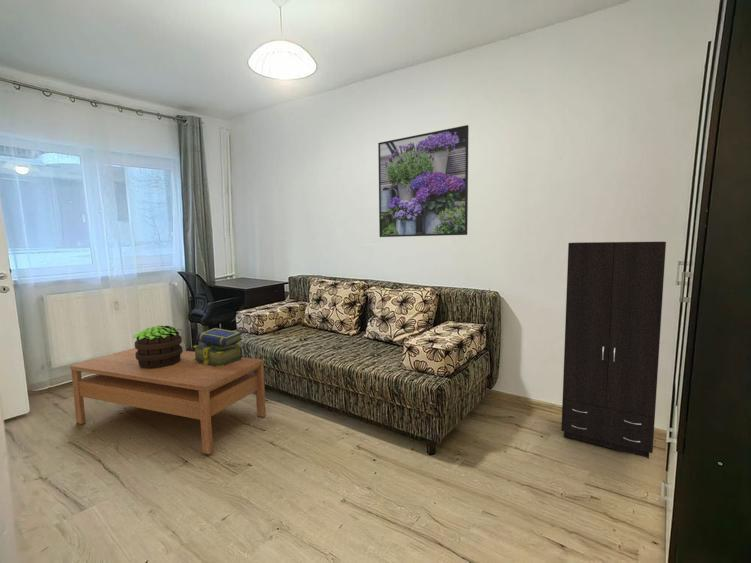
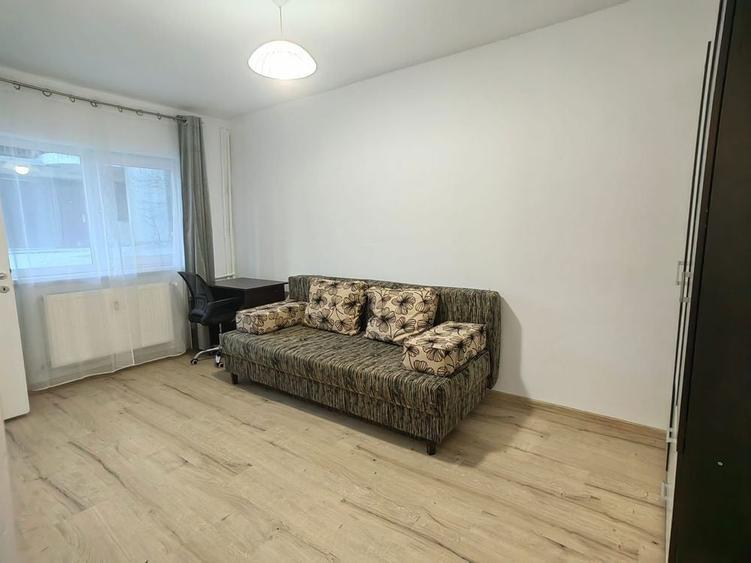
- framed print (420, 186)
- coffee table (170, 391)
- potted plant (159, 344)
- cabinet (610, 342)
- stack of books (219, 345)
